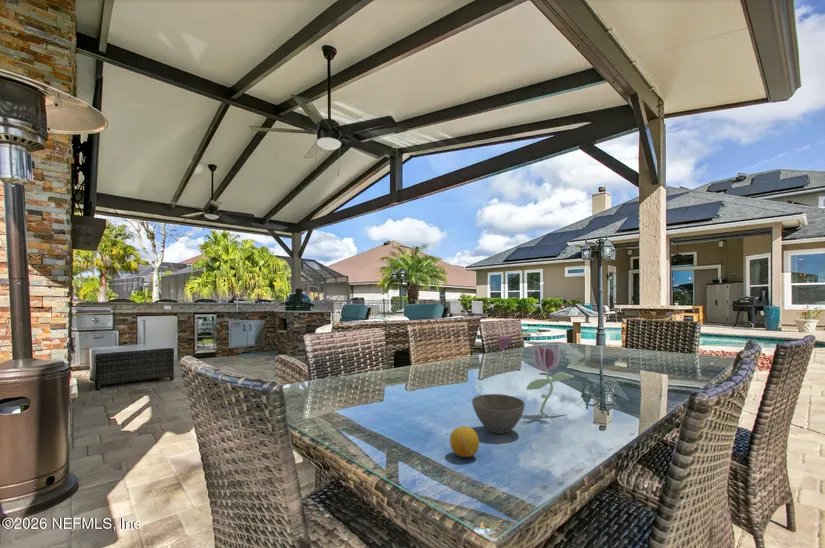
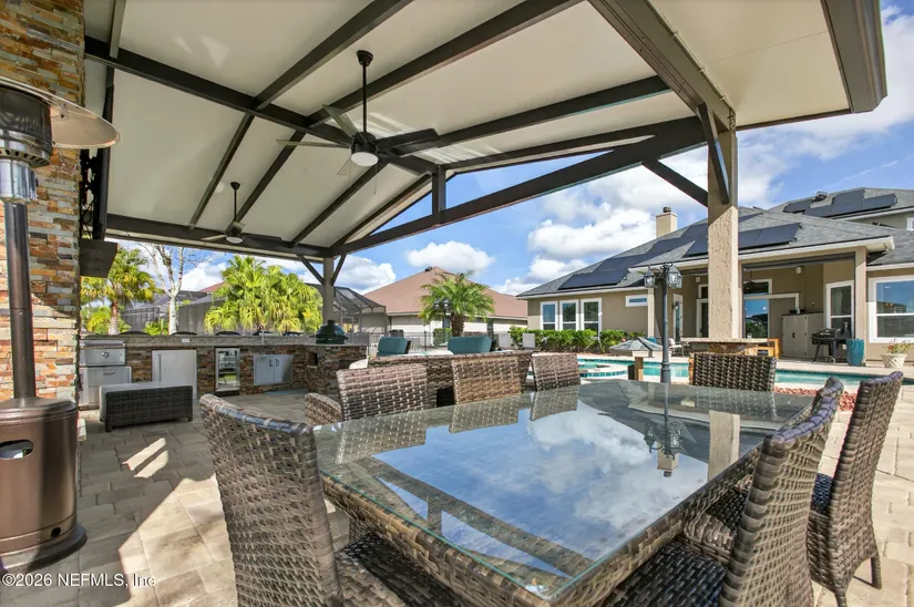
- bowl (498, 416)
- flower (537, 367)
- fruit (464, 441)
